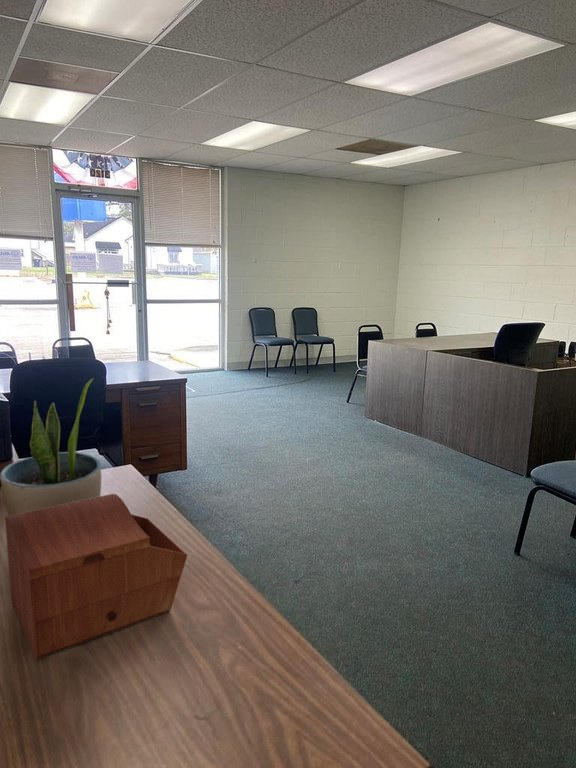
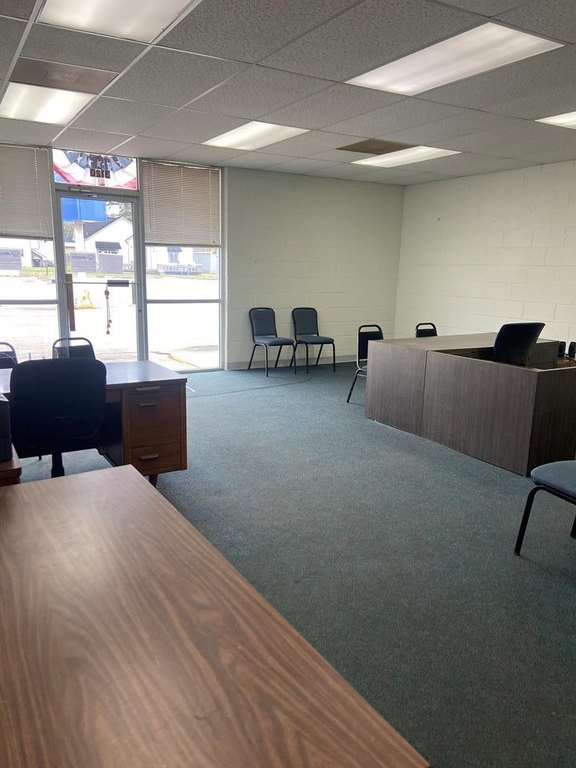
- potted plant (51, 464)
- sewing box (99, 561)
